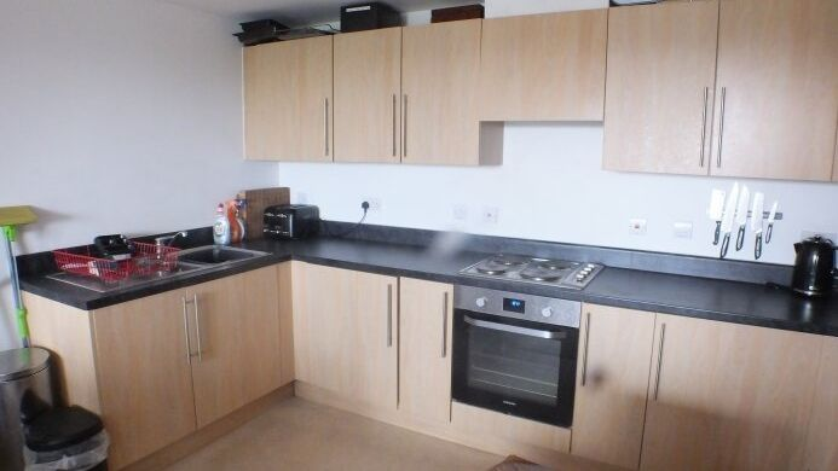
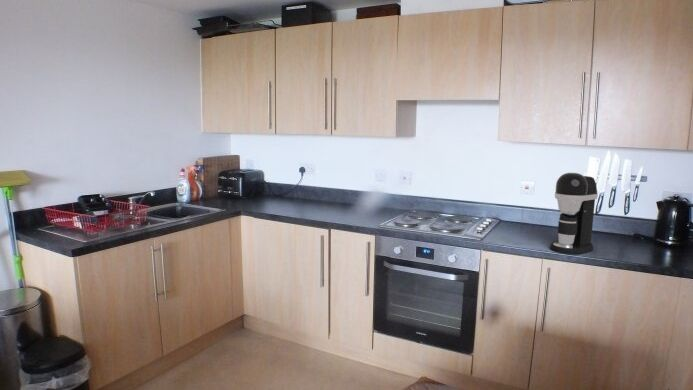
+ coffee maker (574, 211)
